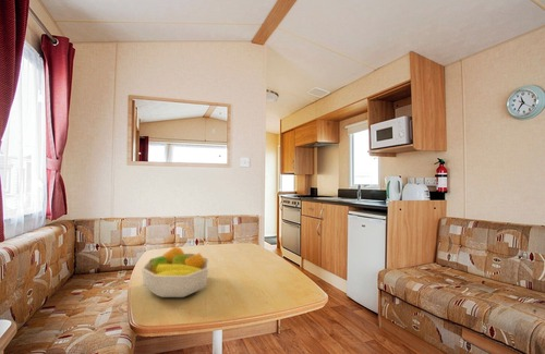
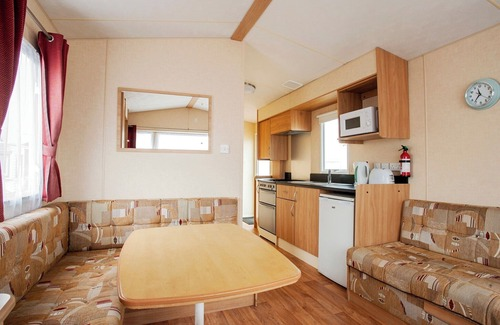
- fruit bowl (177, 269)
